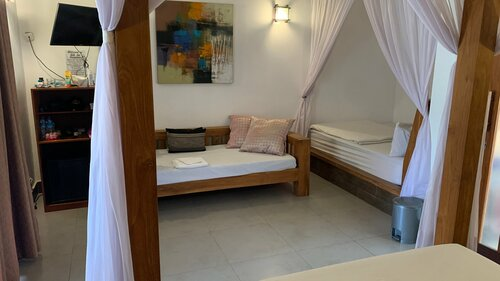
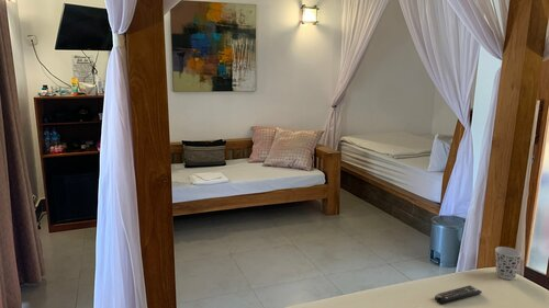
+ cup (506, 263)
+ remote control (458, 294)
